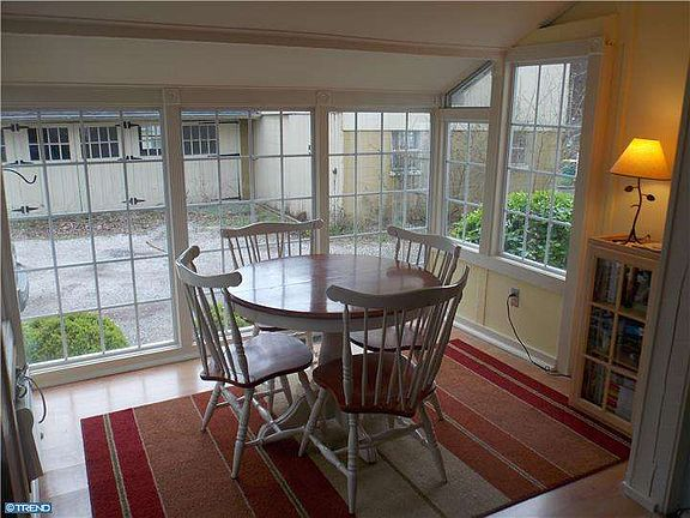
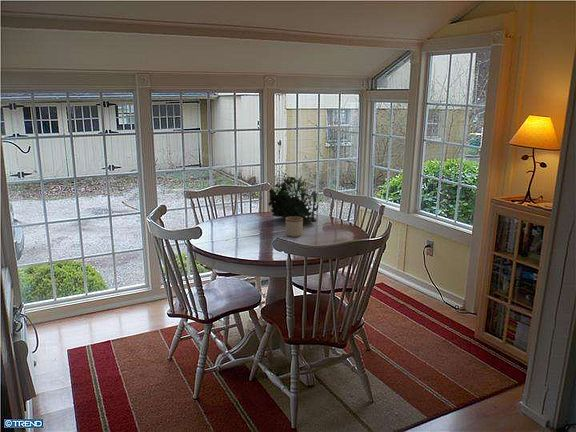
+ mug (295, 226)
+ plant (295, 198)
